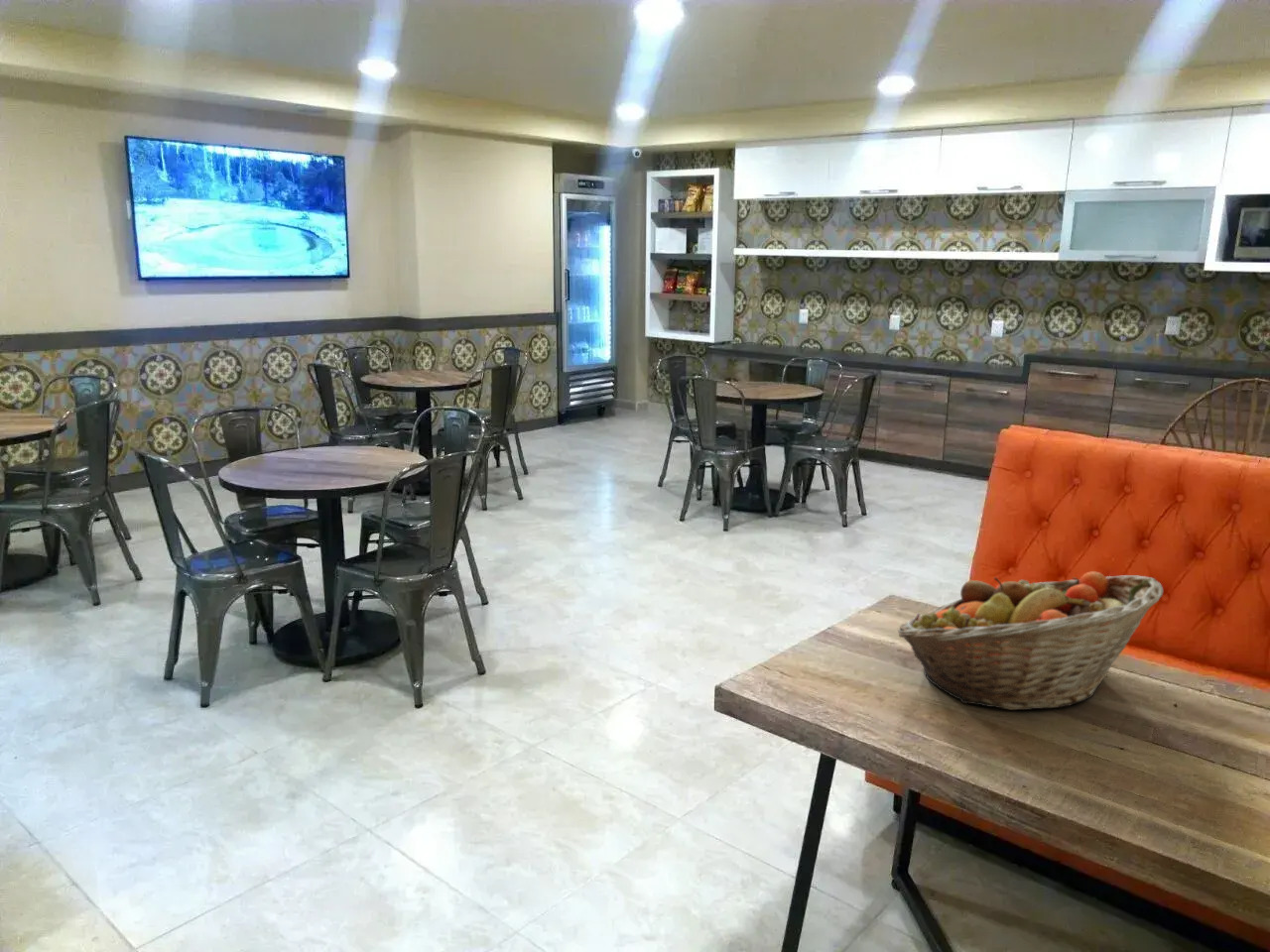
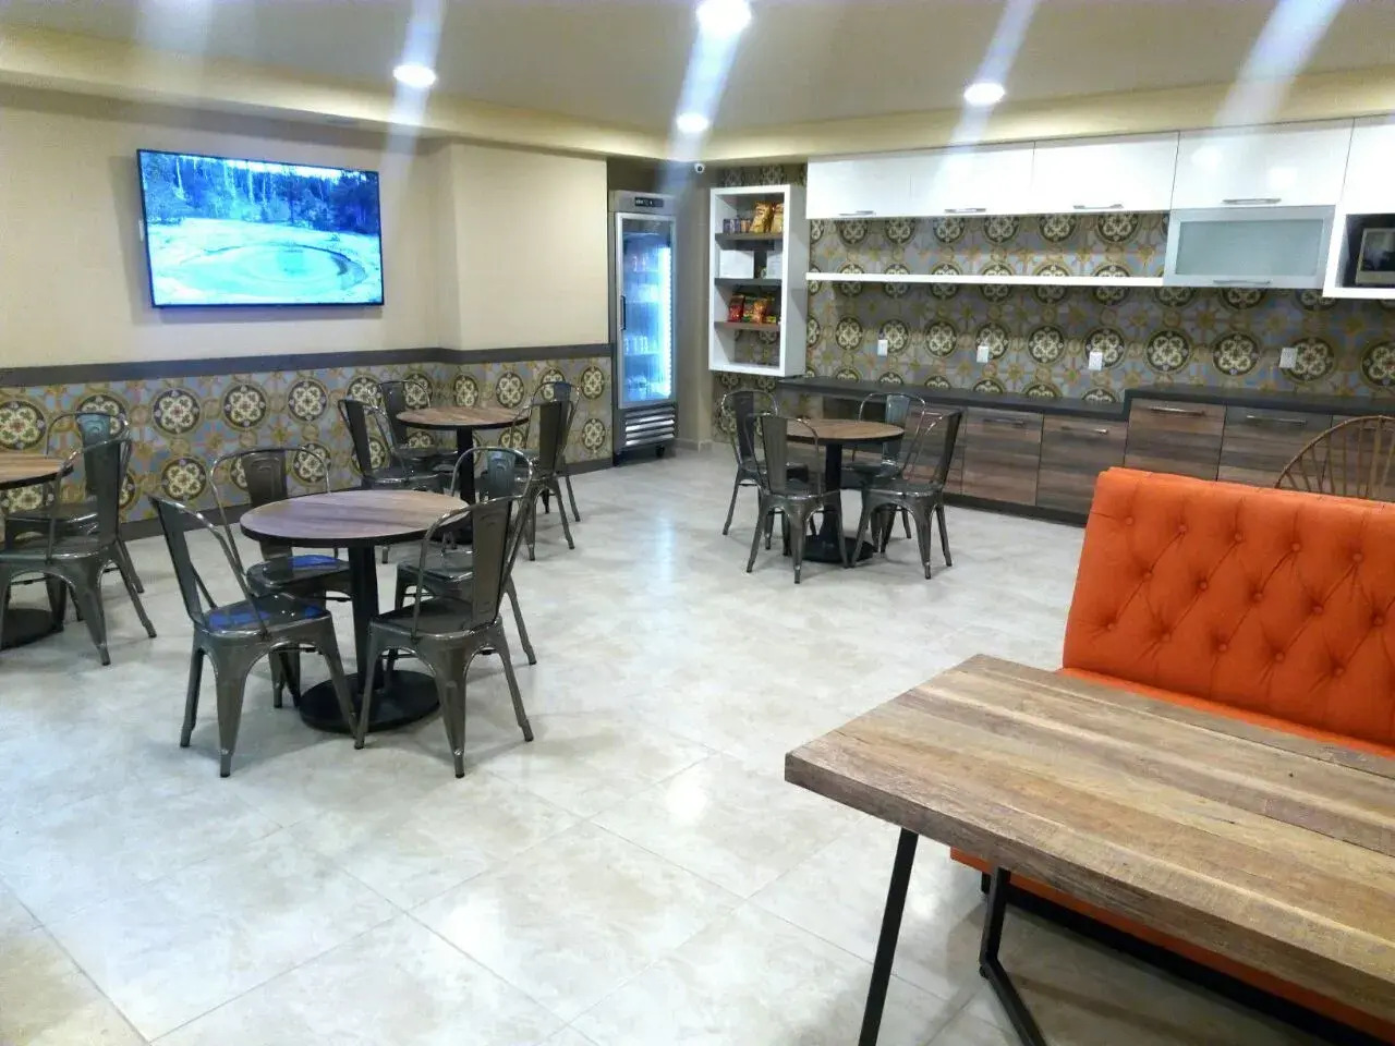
- fruit basket (1027, 626)
